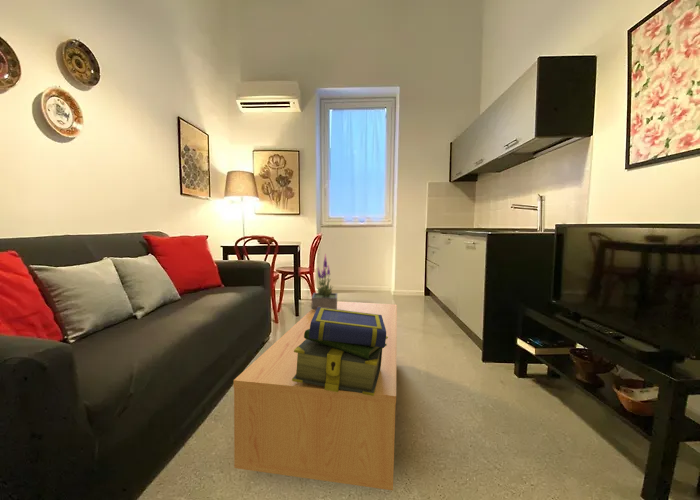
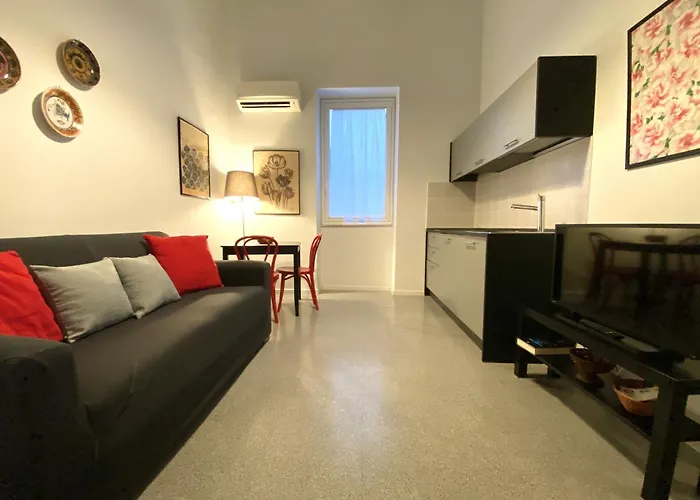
- coffee table (341, 389)
- potted plant (325, 281)
- stack of books (344, 344)
